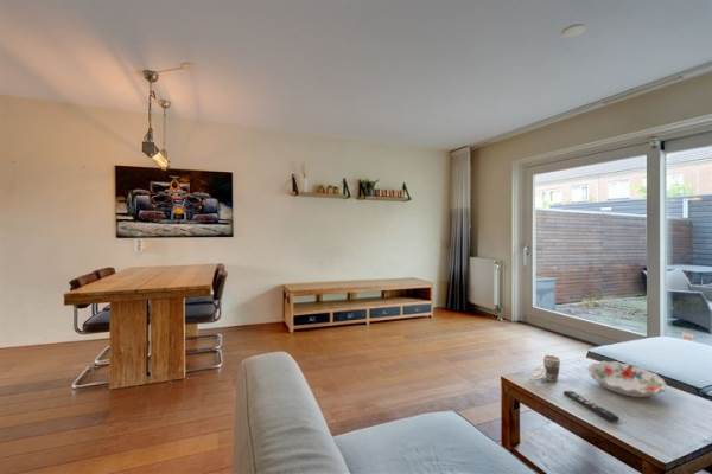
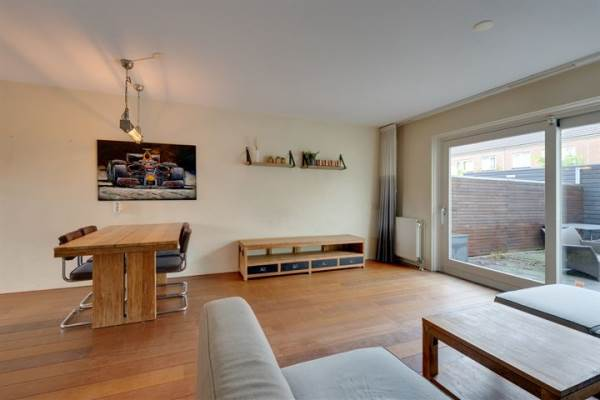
- cup (546, 367)
- decorative bowl (624, 379)
- remote control (589, 404)
